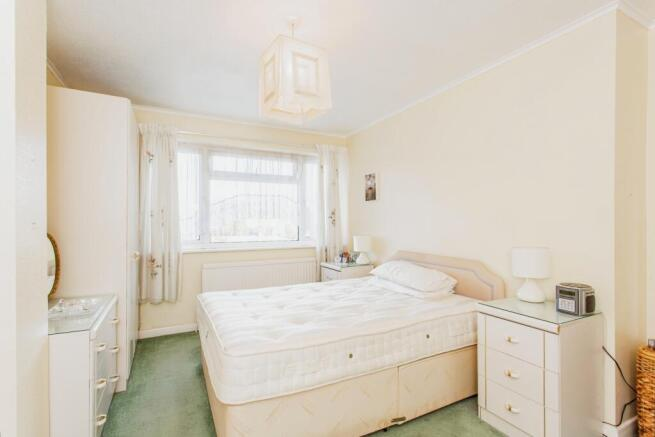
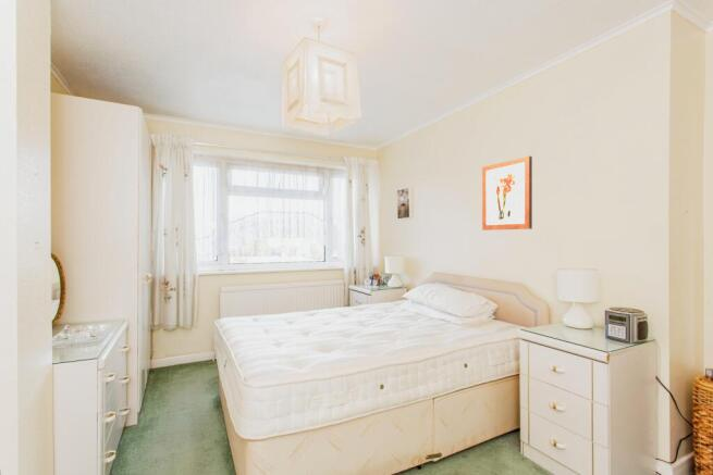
+ wall art (505, 196)
